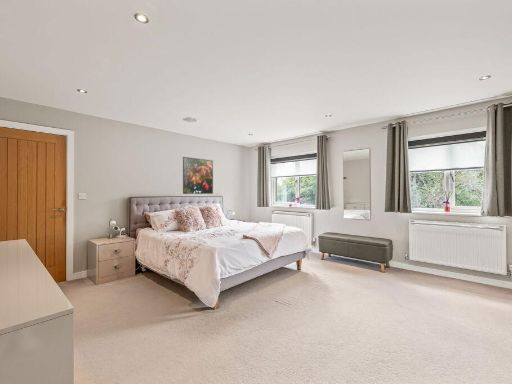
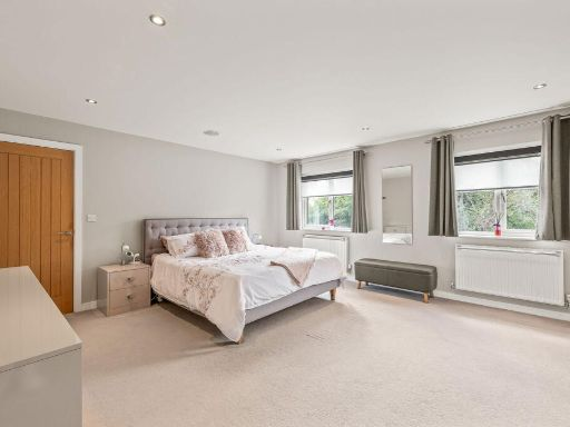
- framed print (198, 176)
